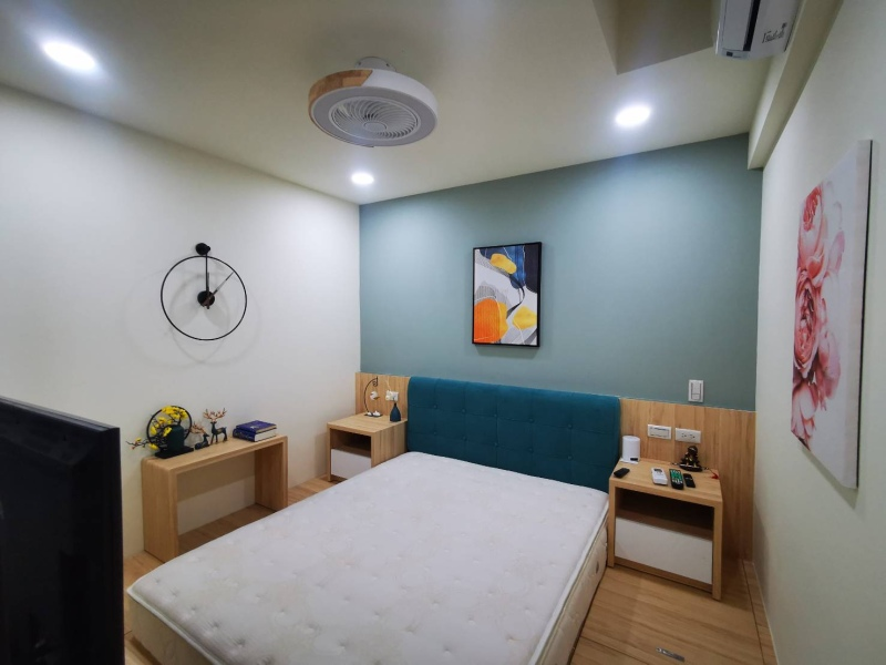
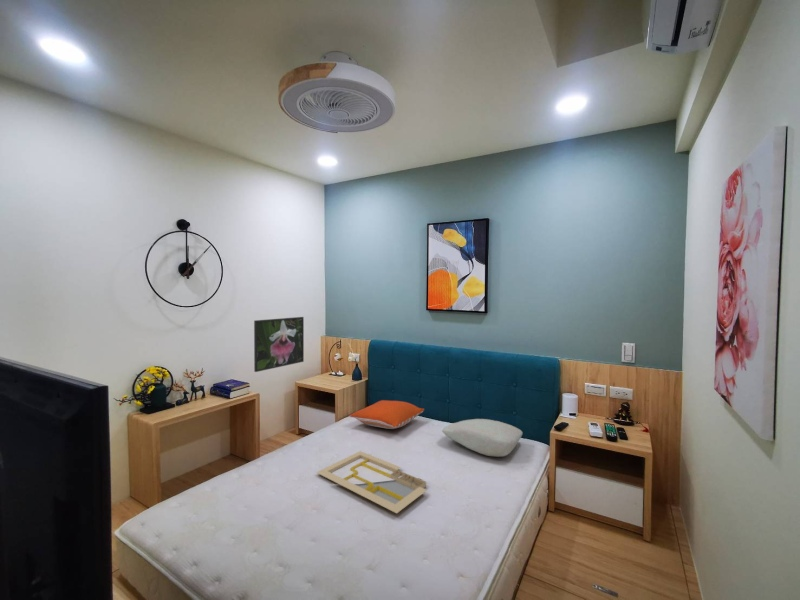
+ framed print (280, 342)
+ pillow (387, 413)
+ pillow (480, 433)
+ serving tray (375, 482)
